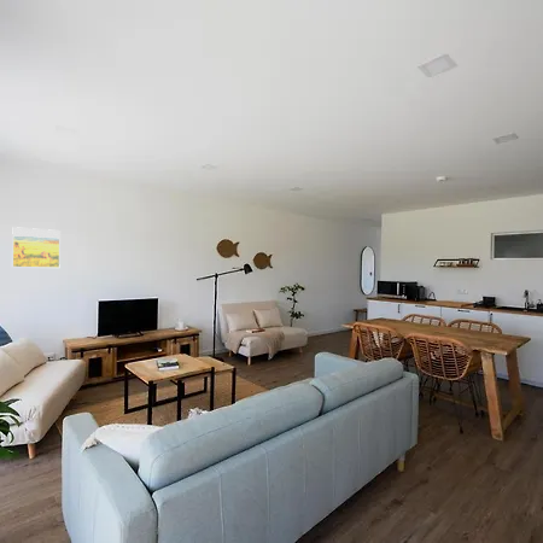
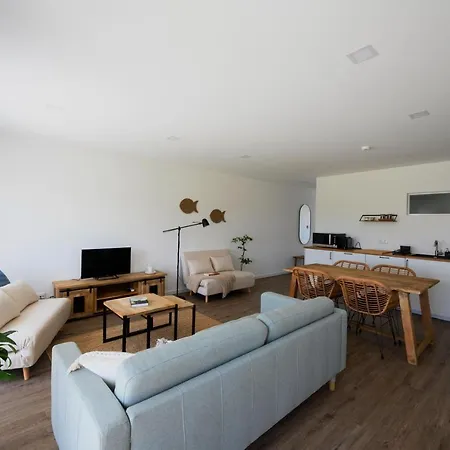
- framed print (36, 247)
